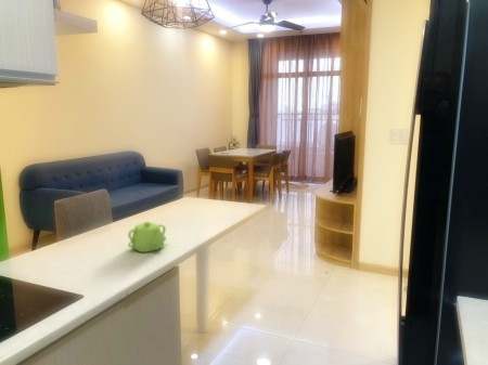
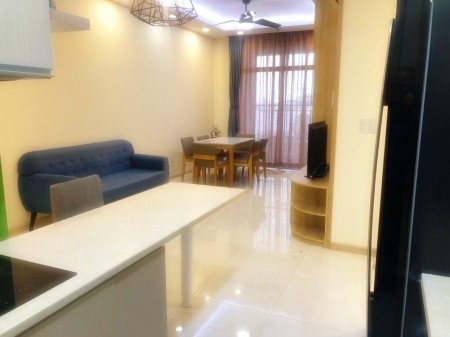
- teapot (149, 235)
